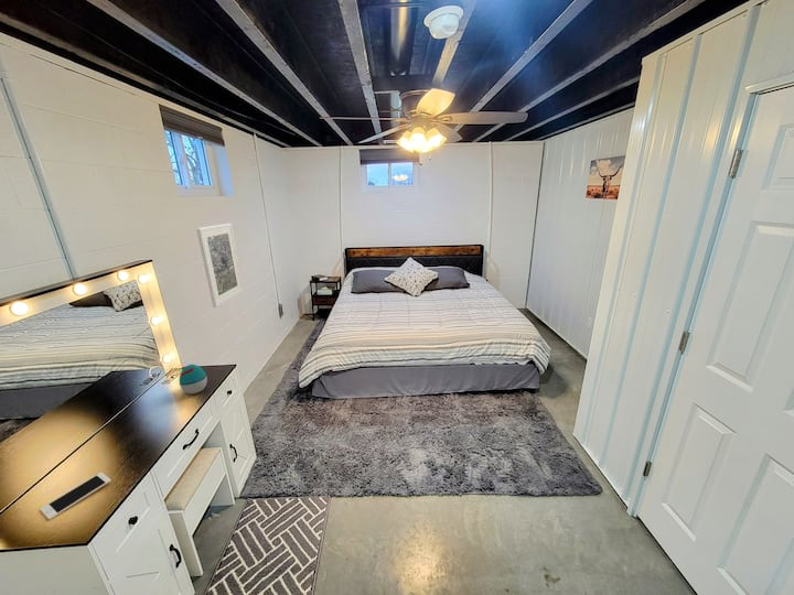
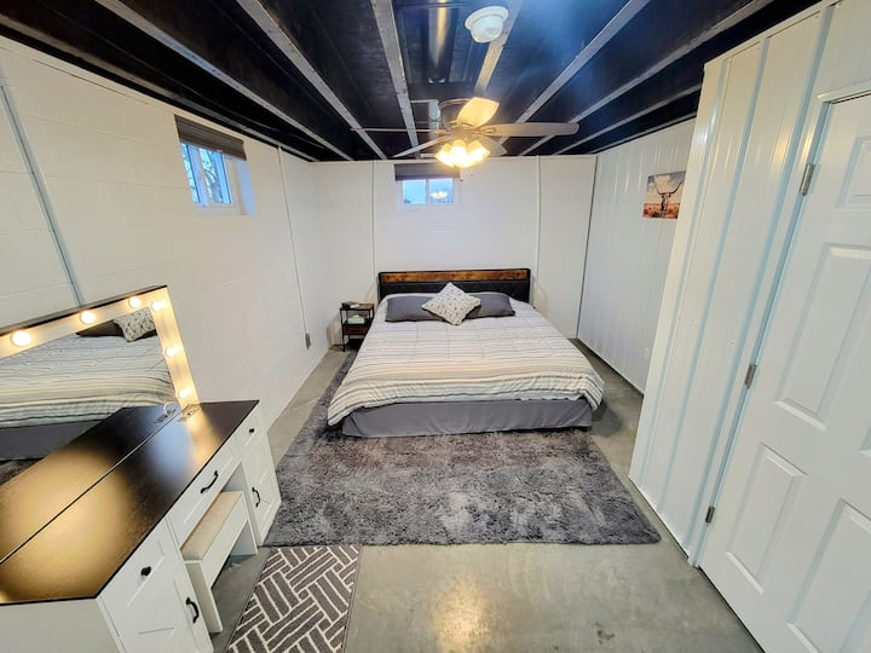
- cell phone (77, 494)
- decorative egg (192, 377)
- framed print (223, 263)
